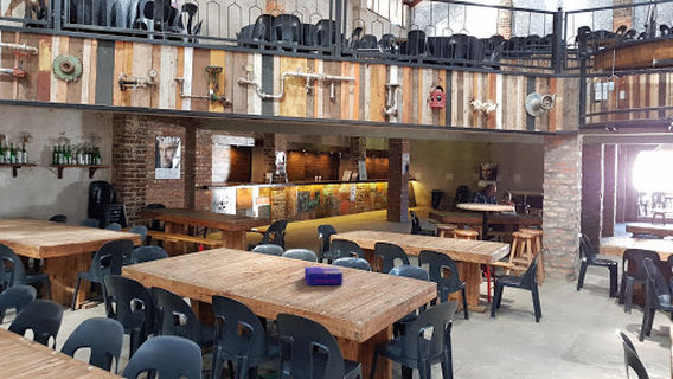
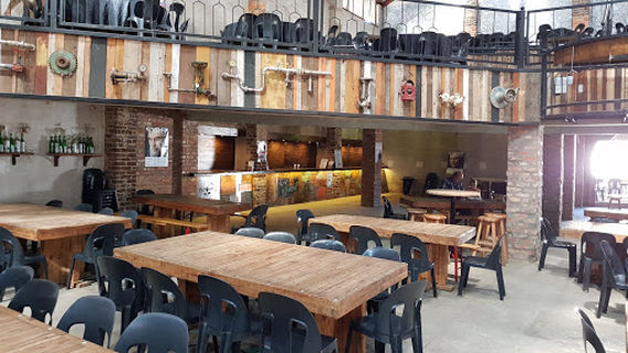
- board game (322, 275)
